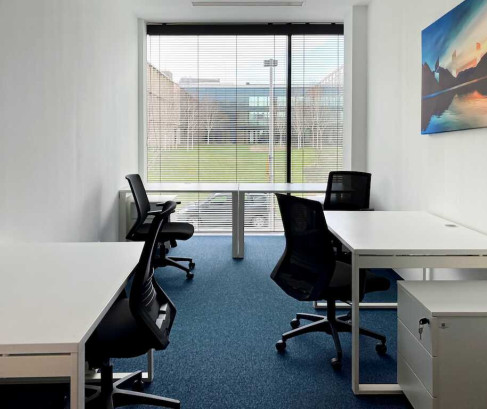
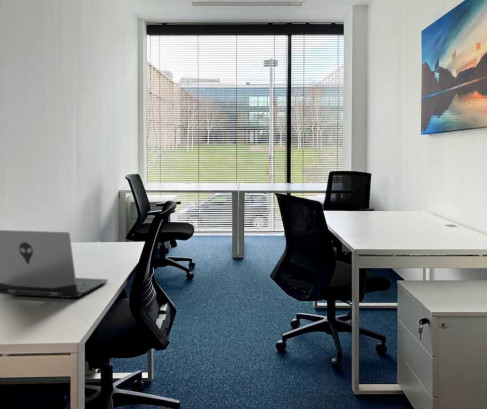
+ laptop (47, 258)
